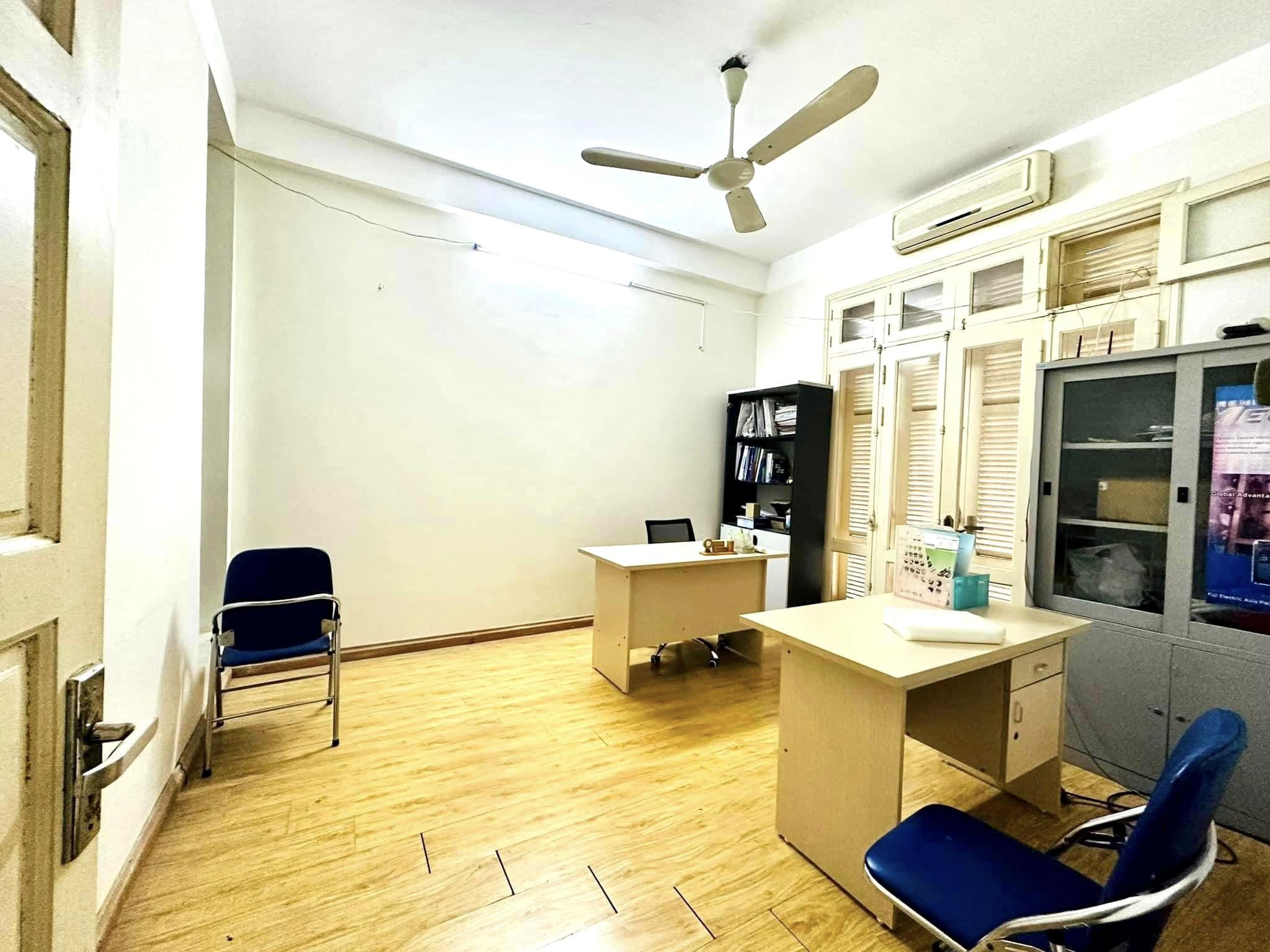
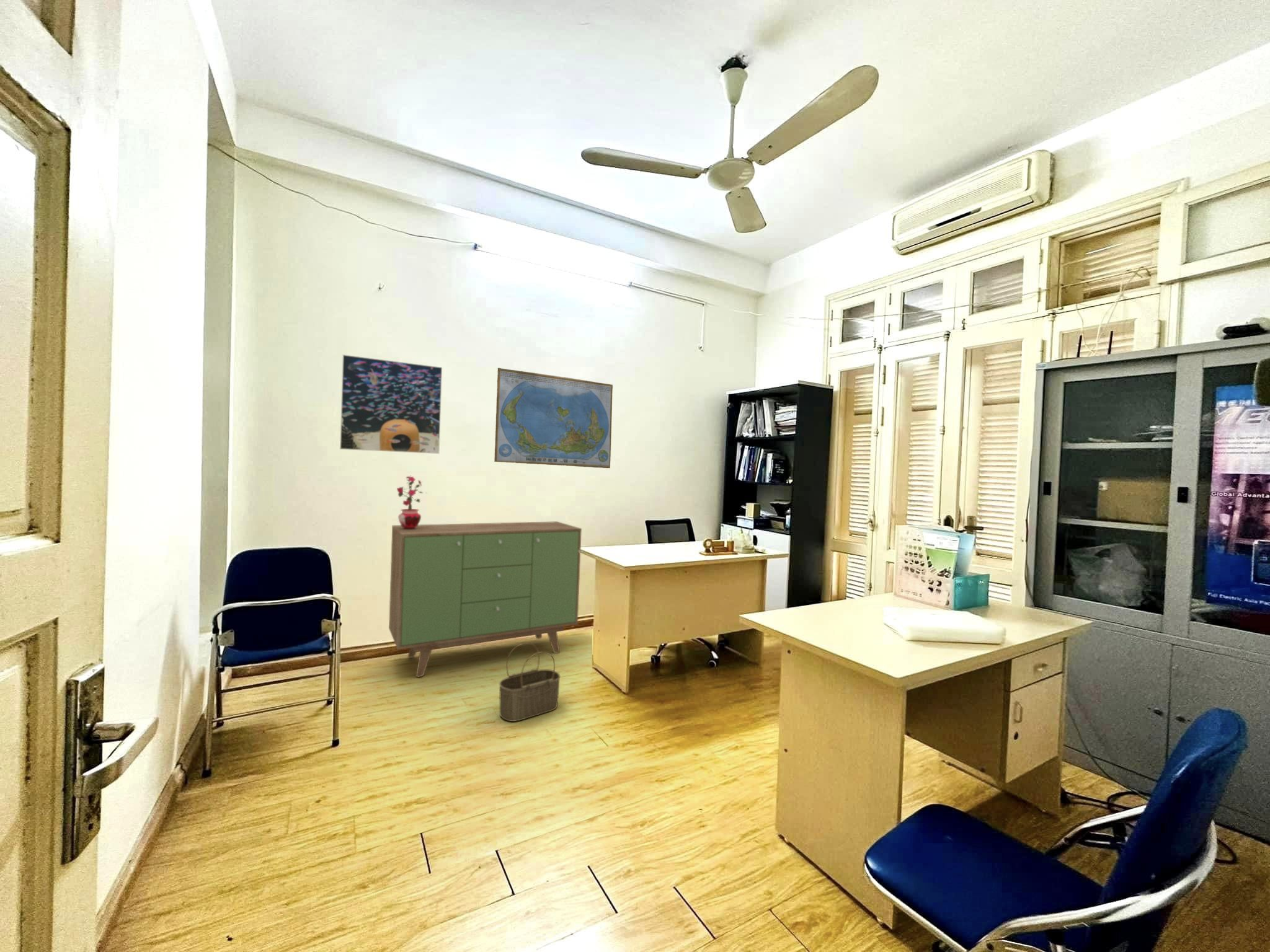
+ world map (557, 421)
+ sideboard (488, 591)
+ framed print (393, 407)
+ wicker basket (530, 679)
+ potted plant (411, 501)
